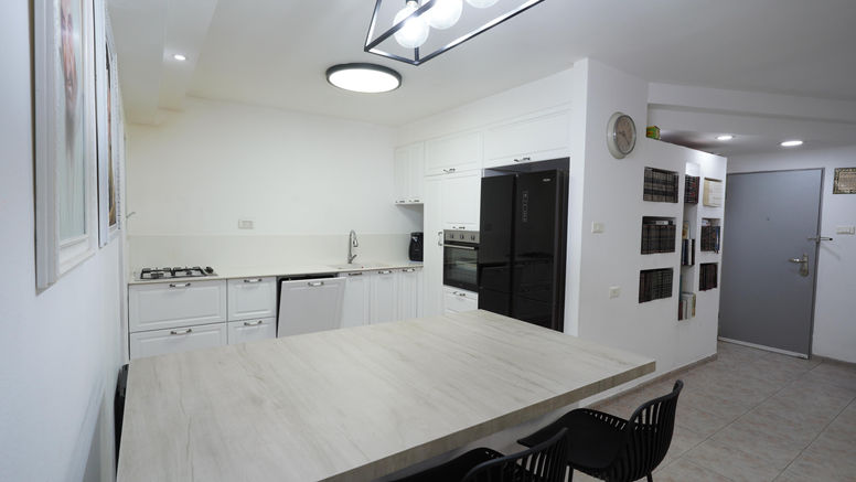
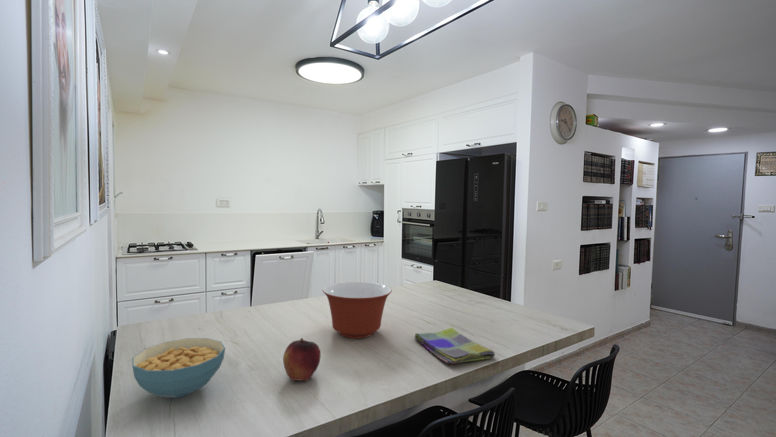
+ cereal bowl (180, 372)
+ dish towel (452, 344)
+ fruit (302, 358)
+ mixing bowl (357, 310)
